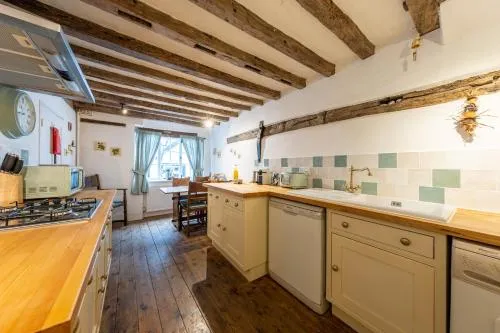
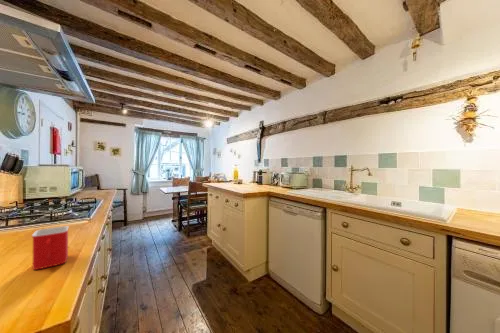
+ mug (50, 248)
